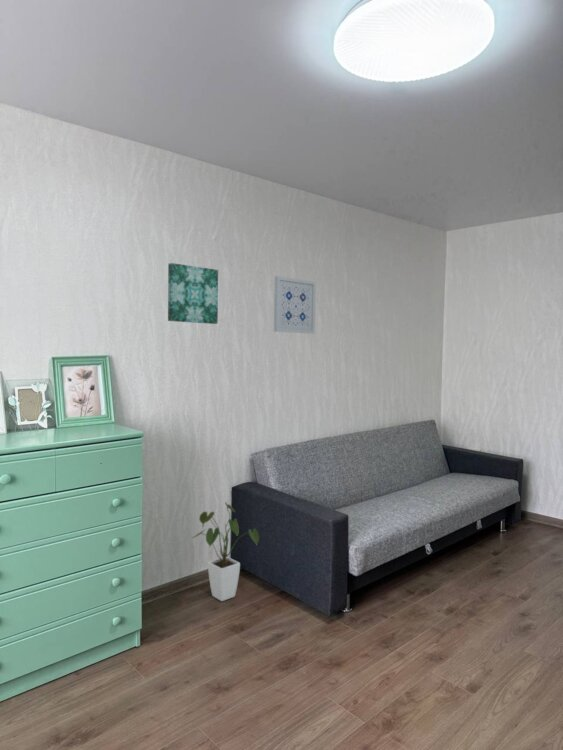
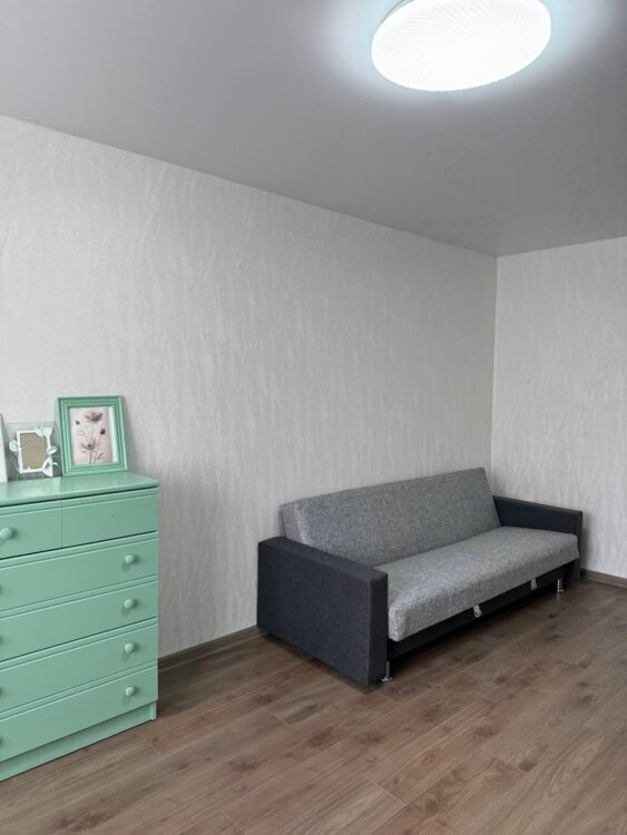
- wall art (193, 294)
- house plant (229, 552)
- wall art (295, 305)
